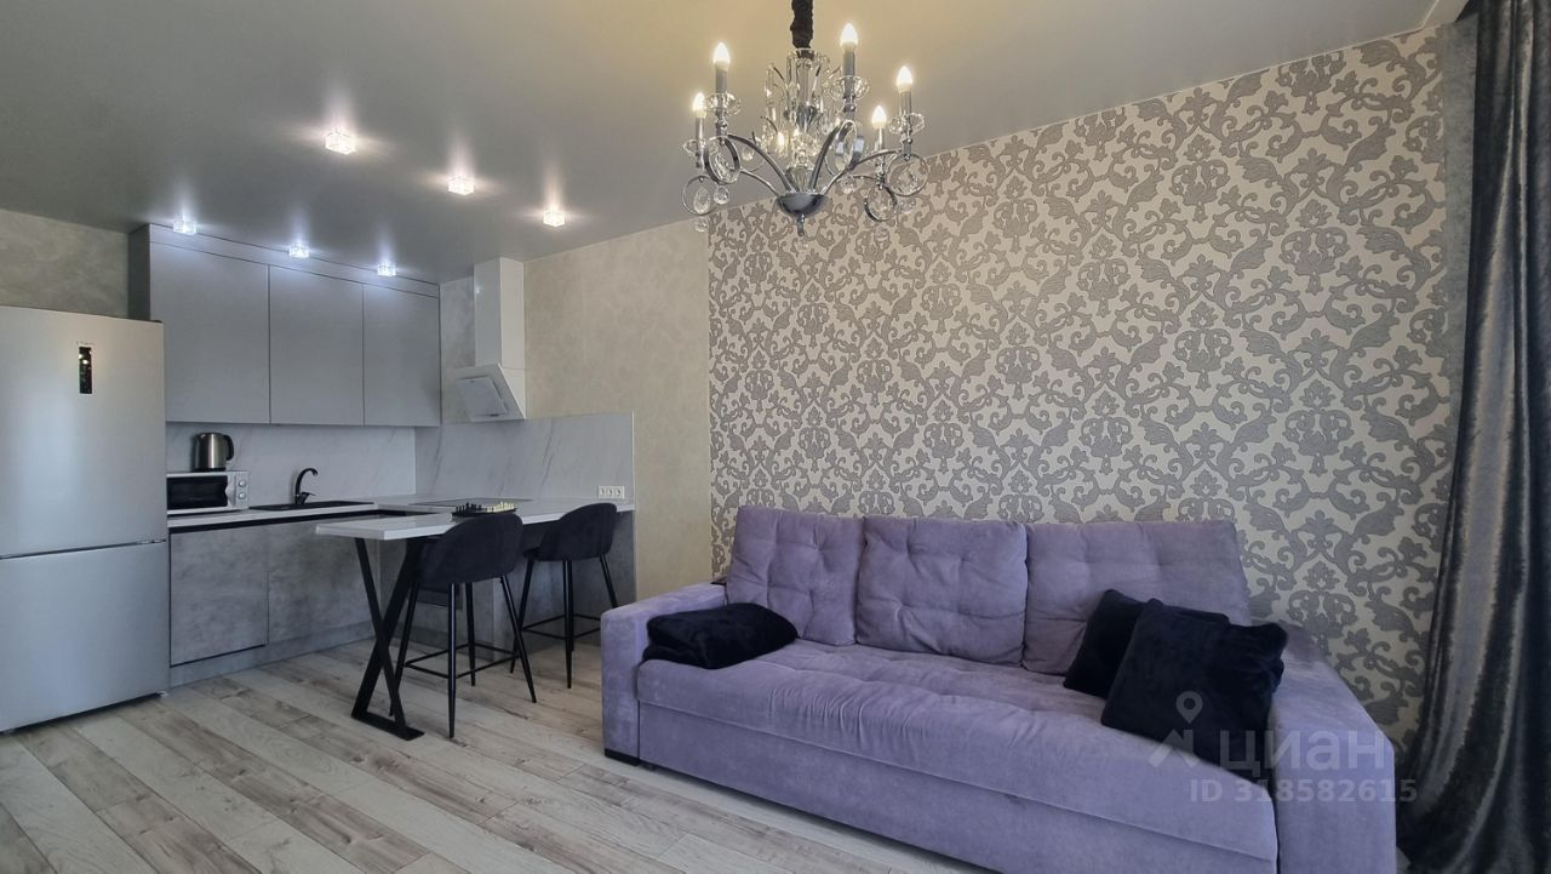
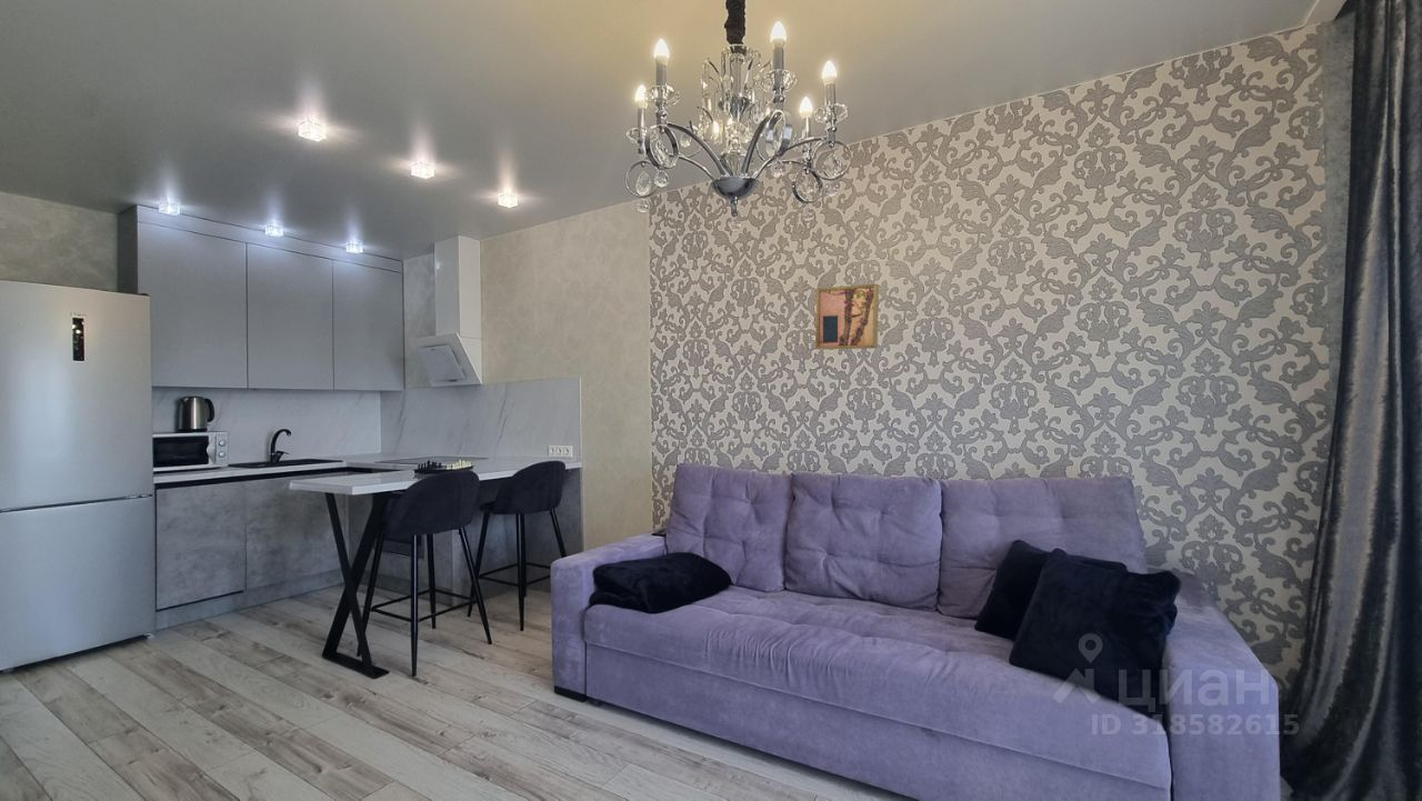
+ wall art (845, 318)
